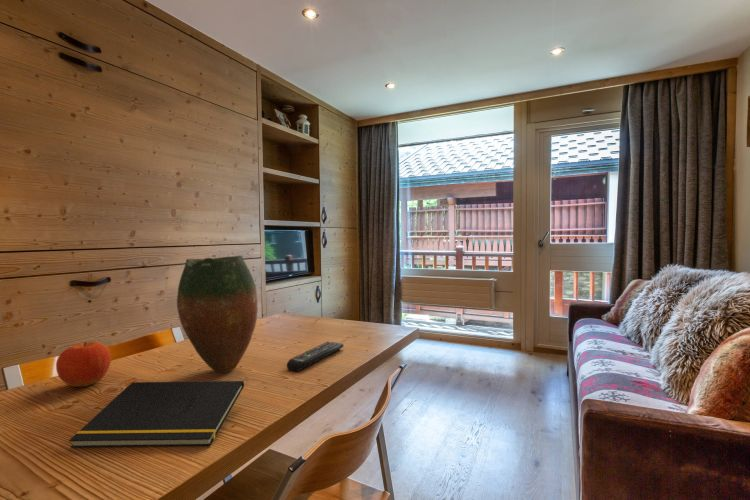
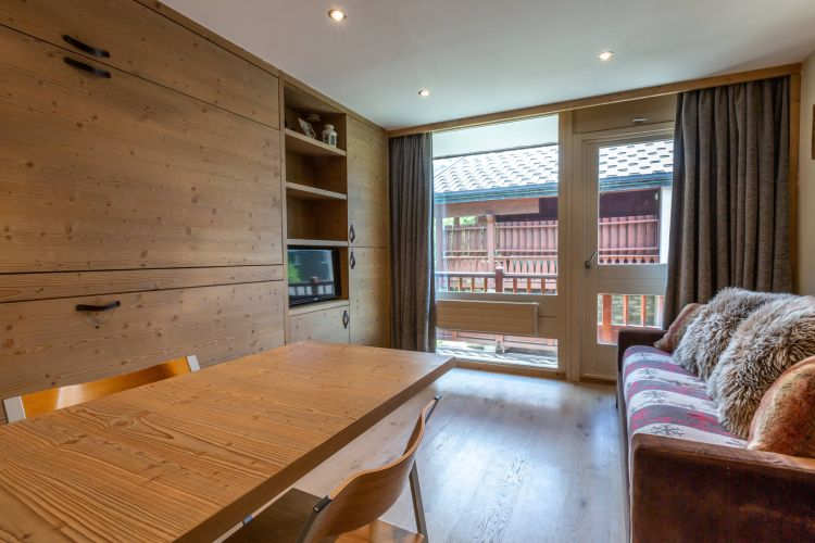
- fruit (84, 363)
- vase (218, 313)
- remote control (317, 354)
- notepad (167, 410)
